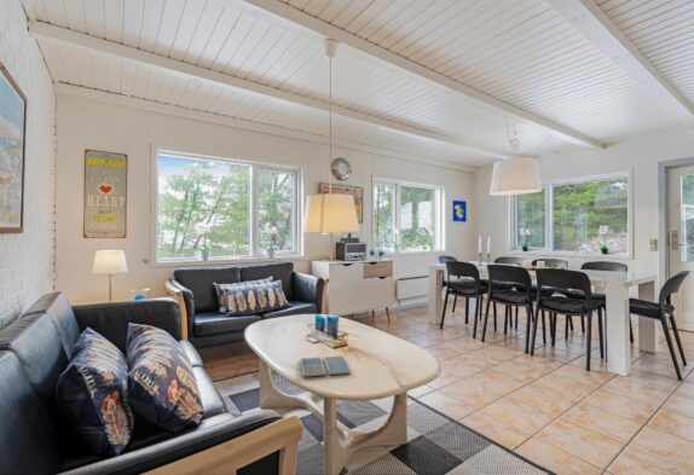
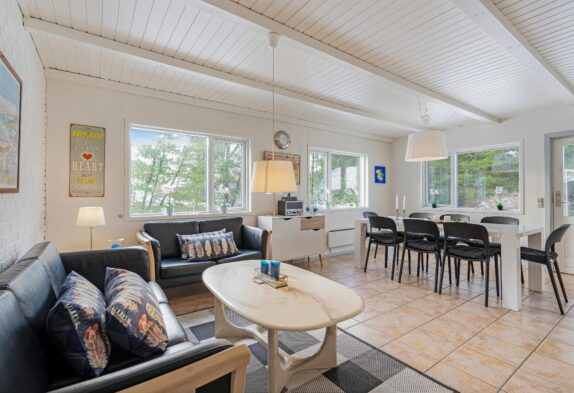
- drink coaster (325, 364)
